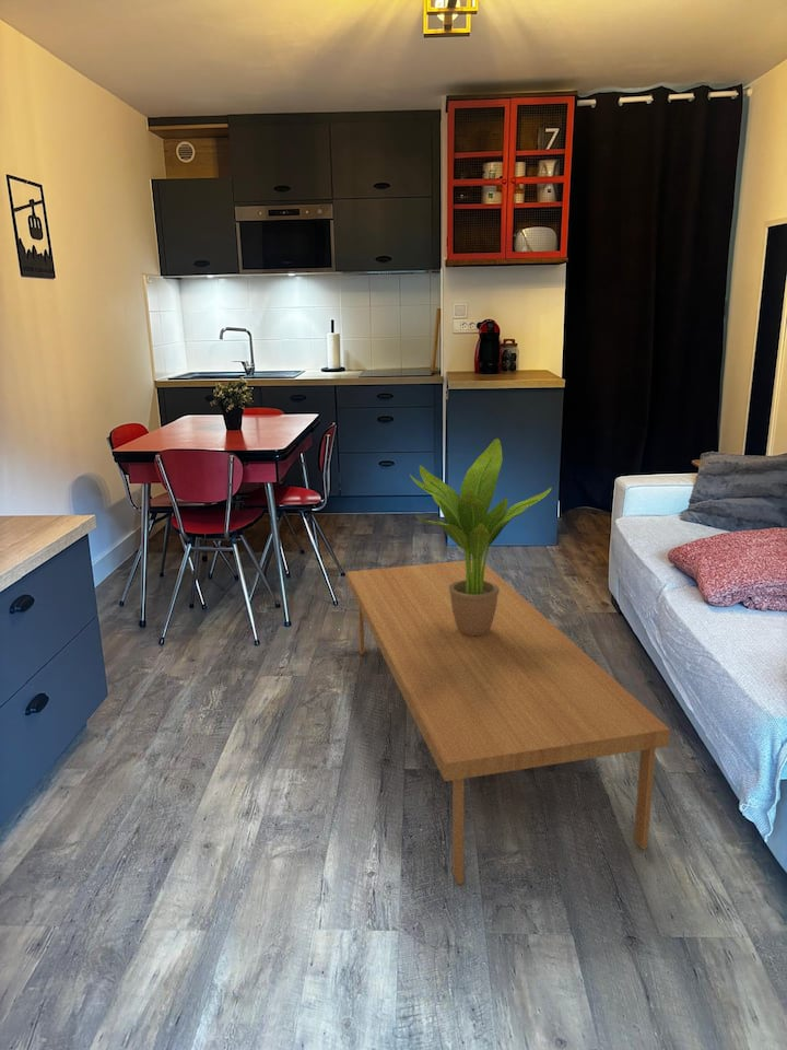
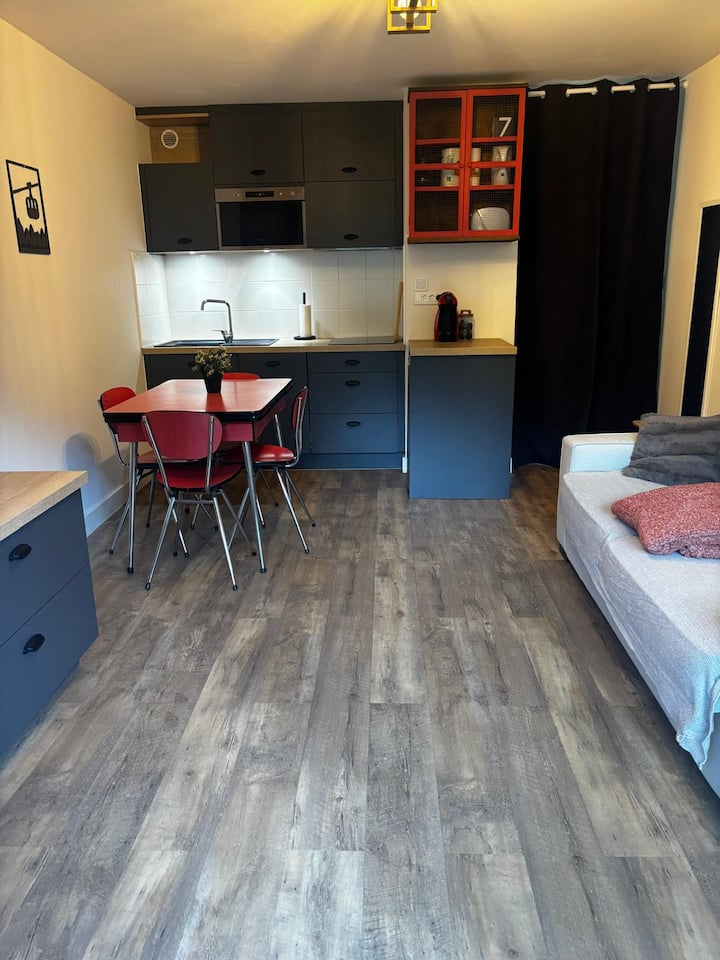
- potted plant (461, 539)
- coffee table (467, 679)
